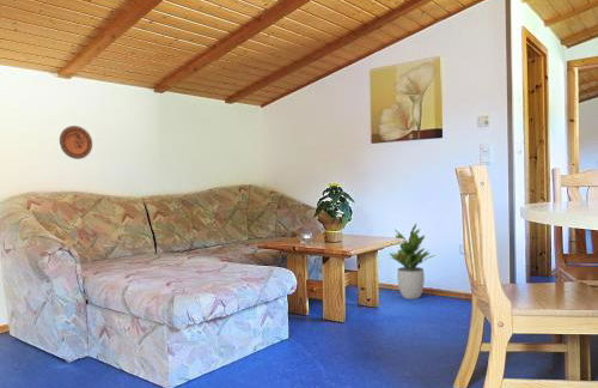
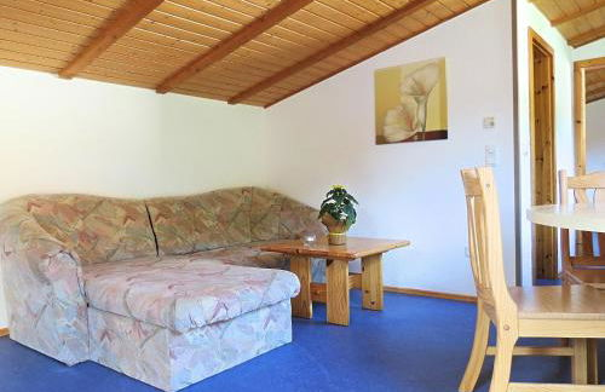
- decorative plate (75, 141)
- potted plant (408, 260)
